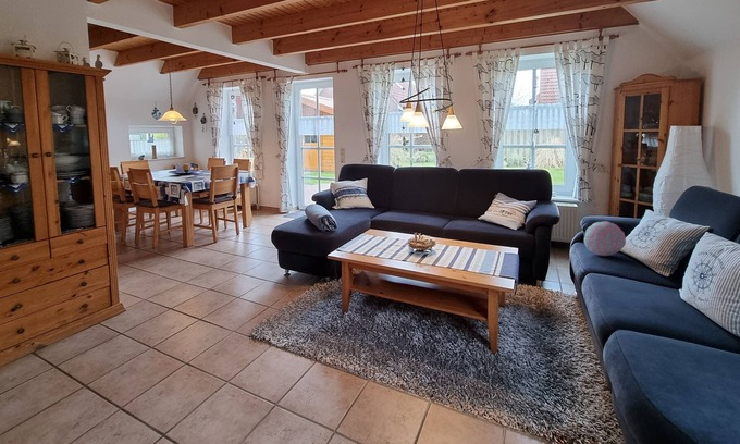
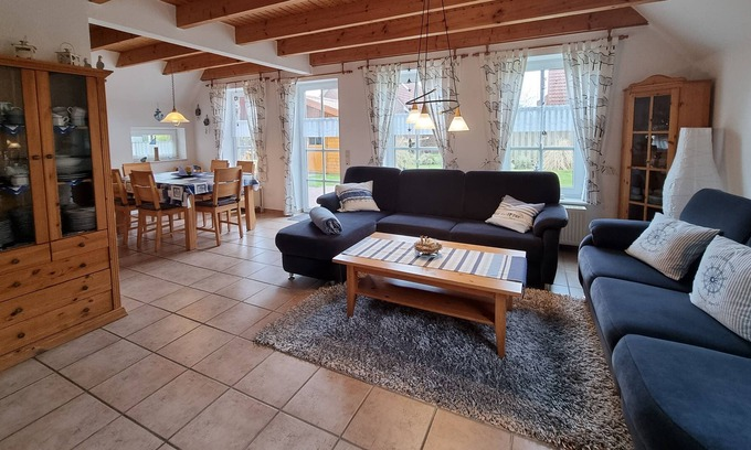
- cushion (604, 238)
